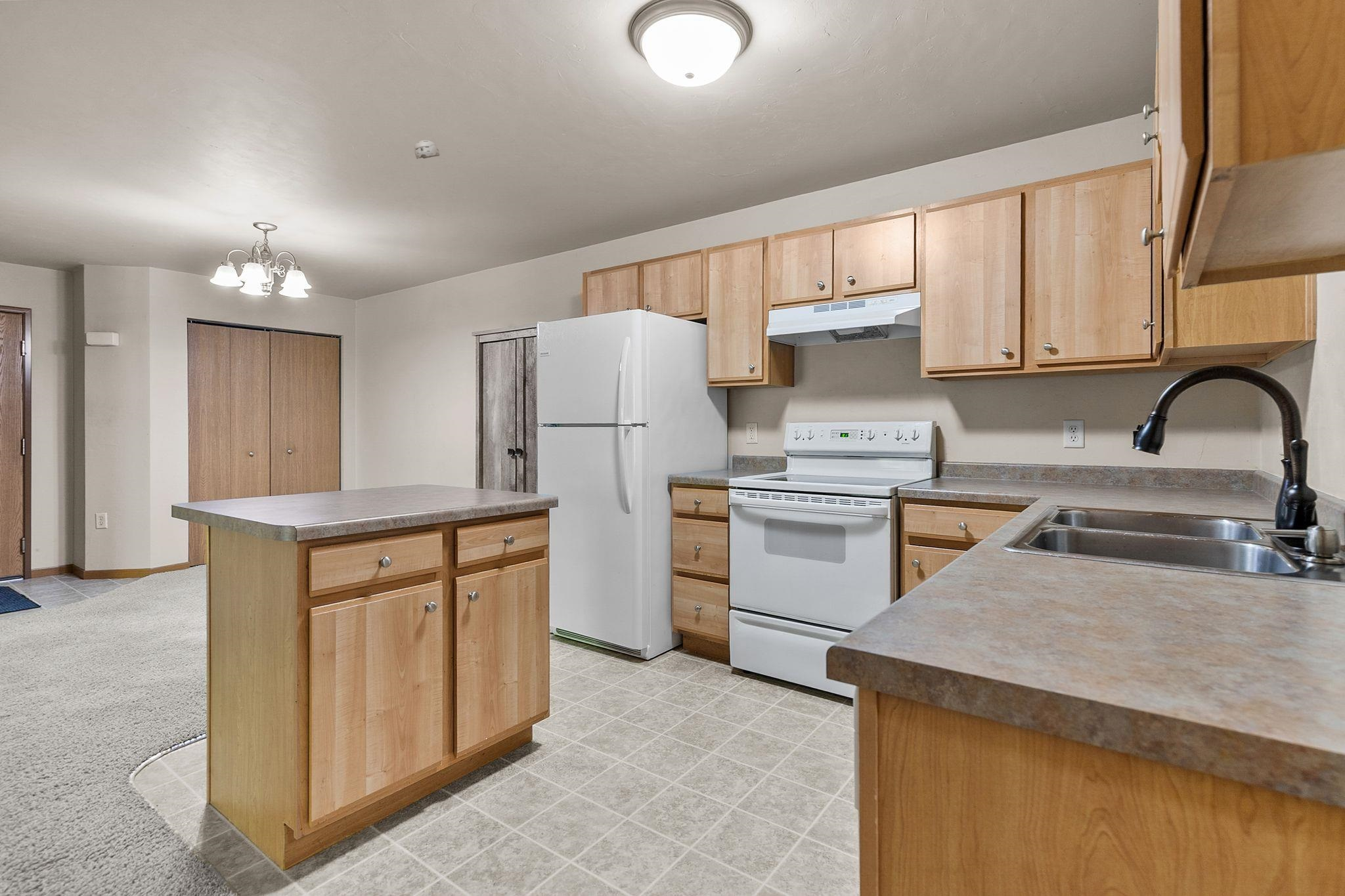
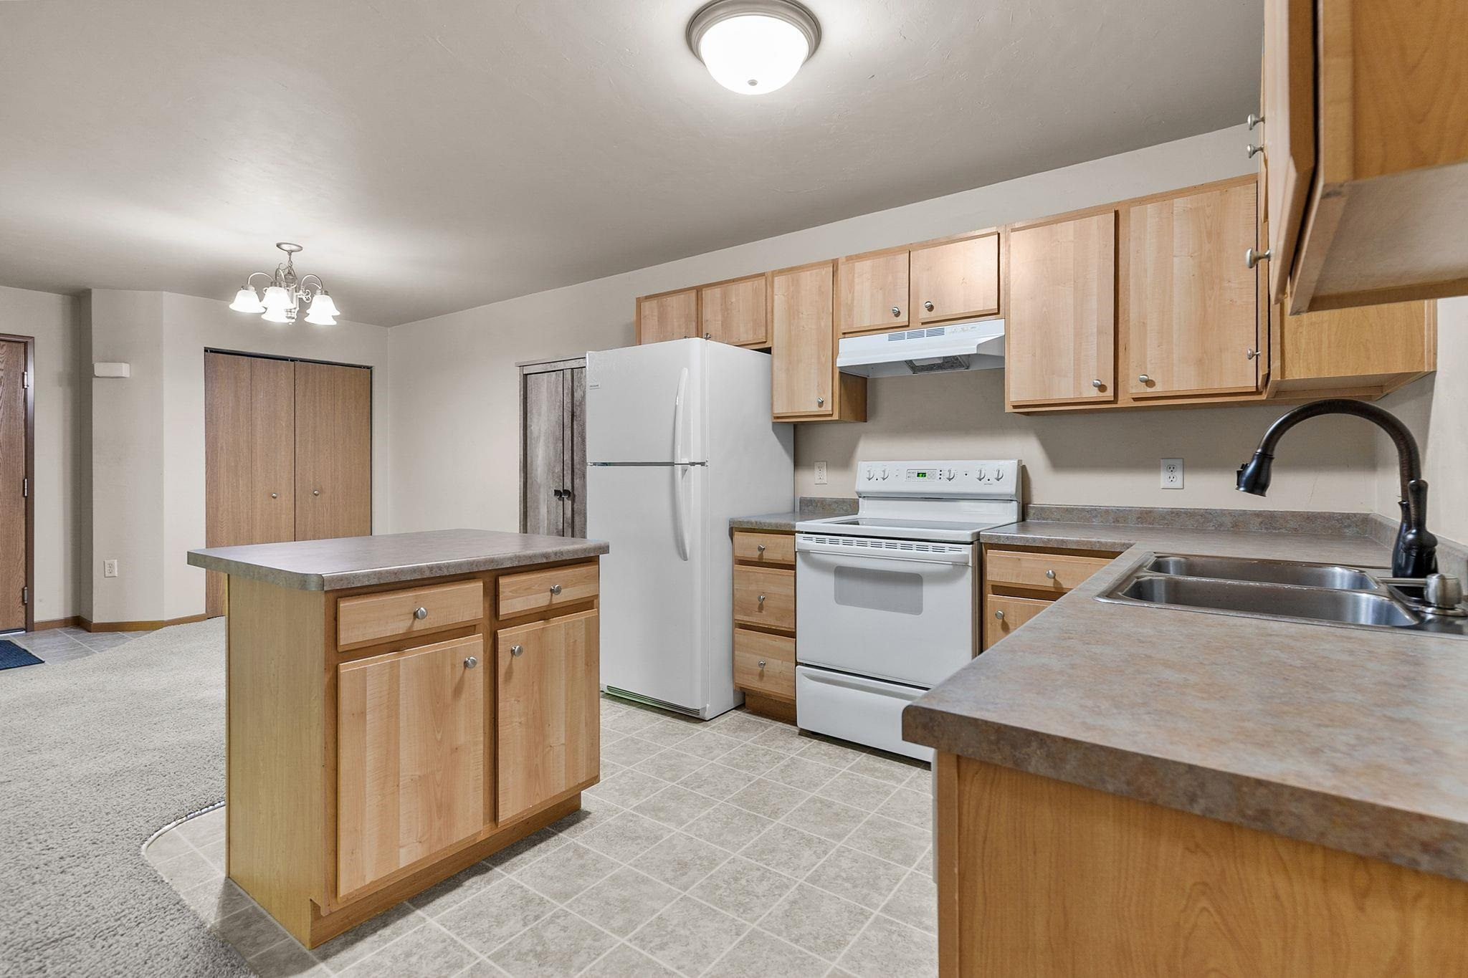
- smoke detector (427, 152)
